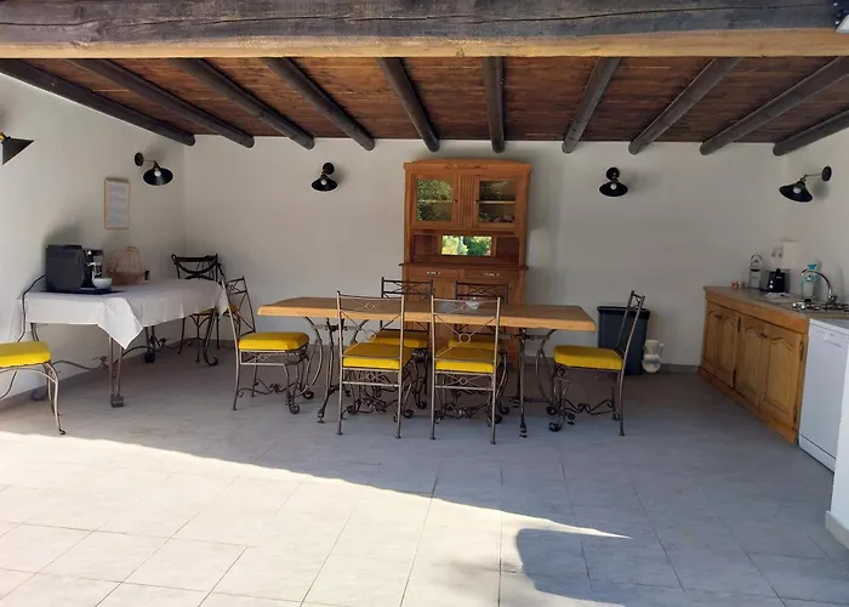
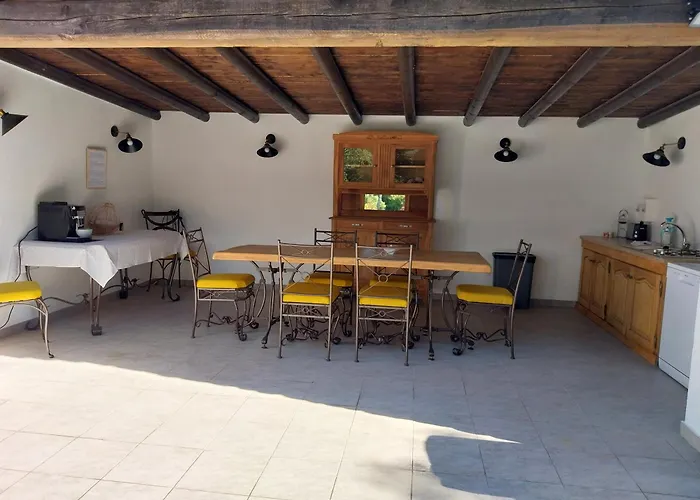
- vase (651, 356)
